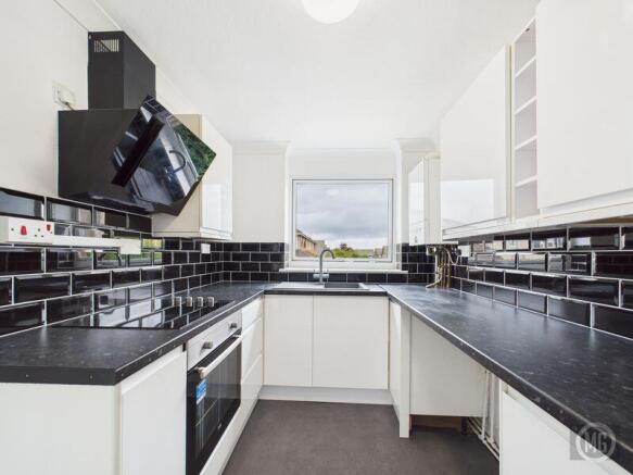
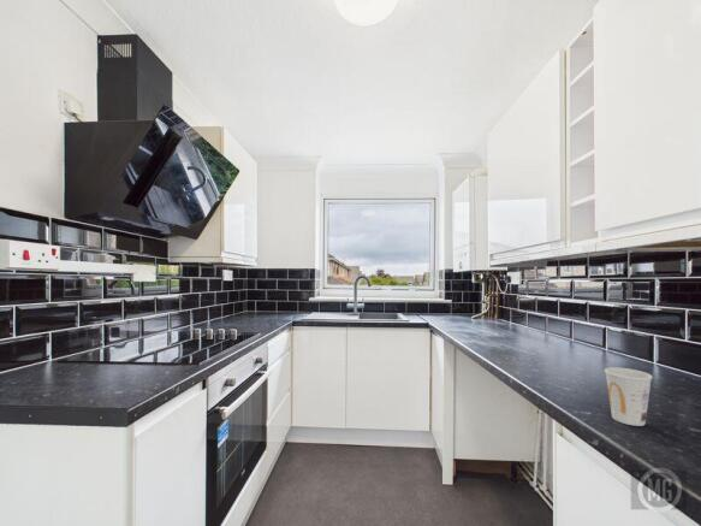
+ cup (628, 396)
